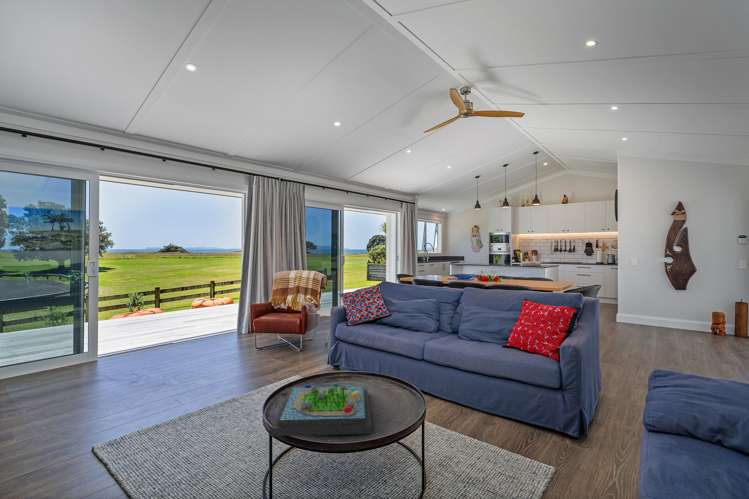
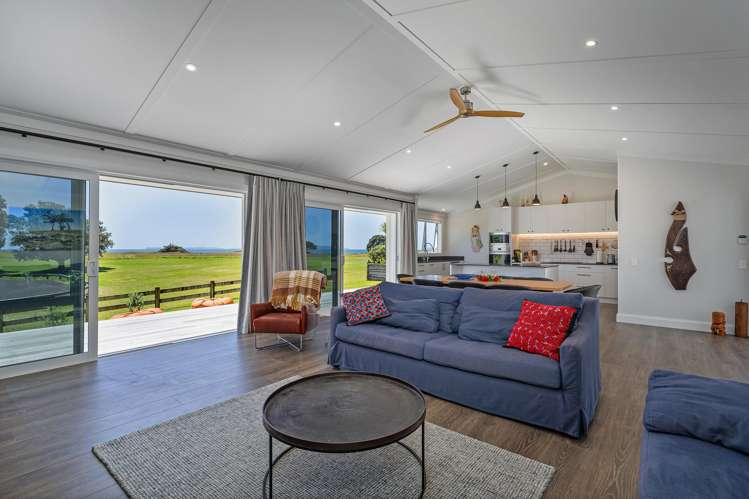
- board game (325, 402)
